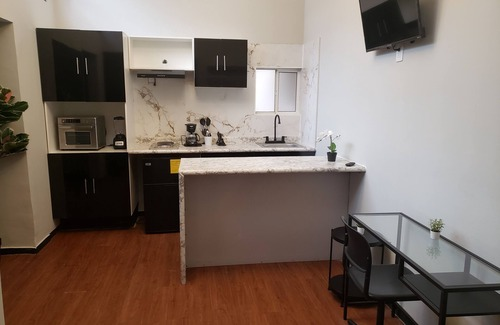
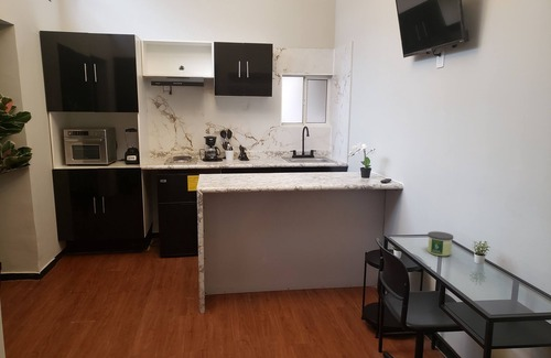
+ candle (440, 243)
